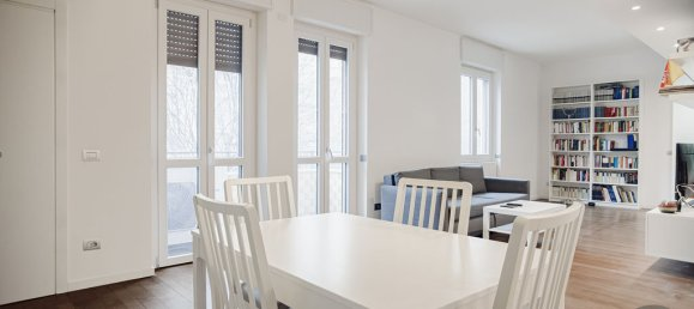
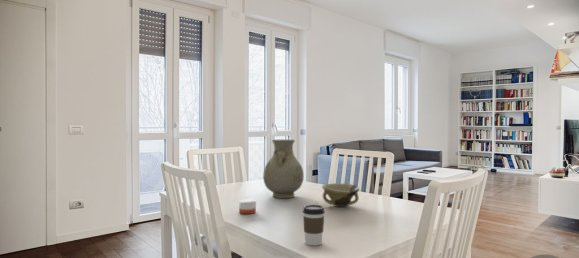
+ candle (247, 200)
+ vase (283, 168)
+ bowl (340, 195)
+ coffee cup (313, 224)
